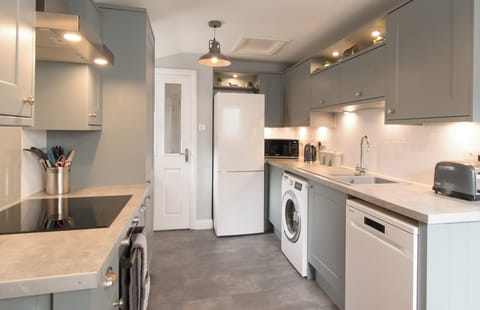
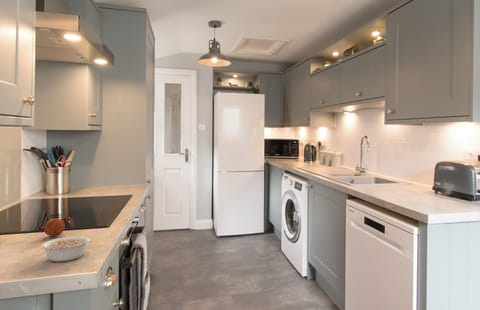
+ legume (68, 247)
+ fruit (54, 226)
